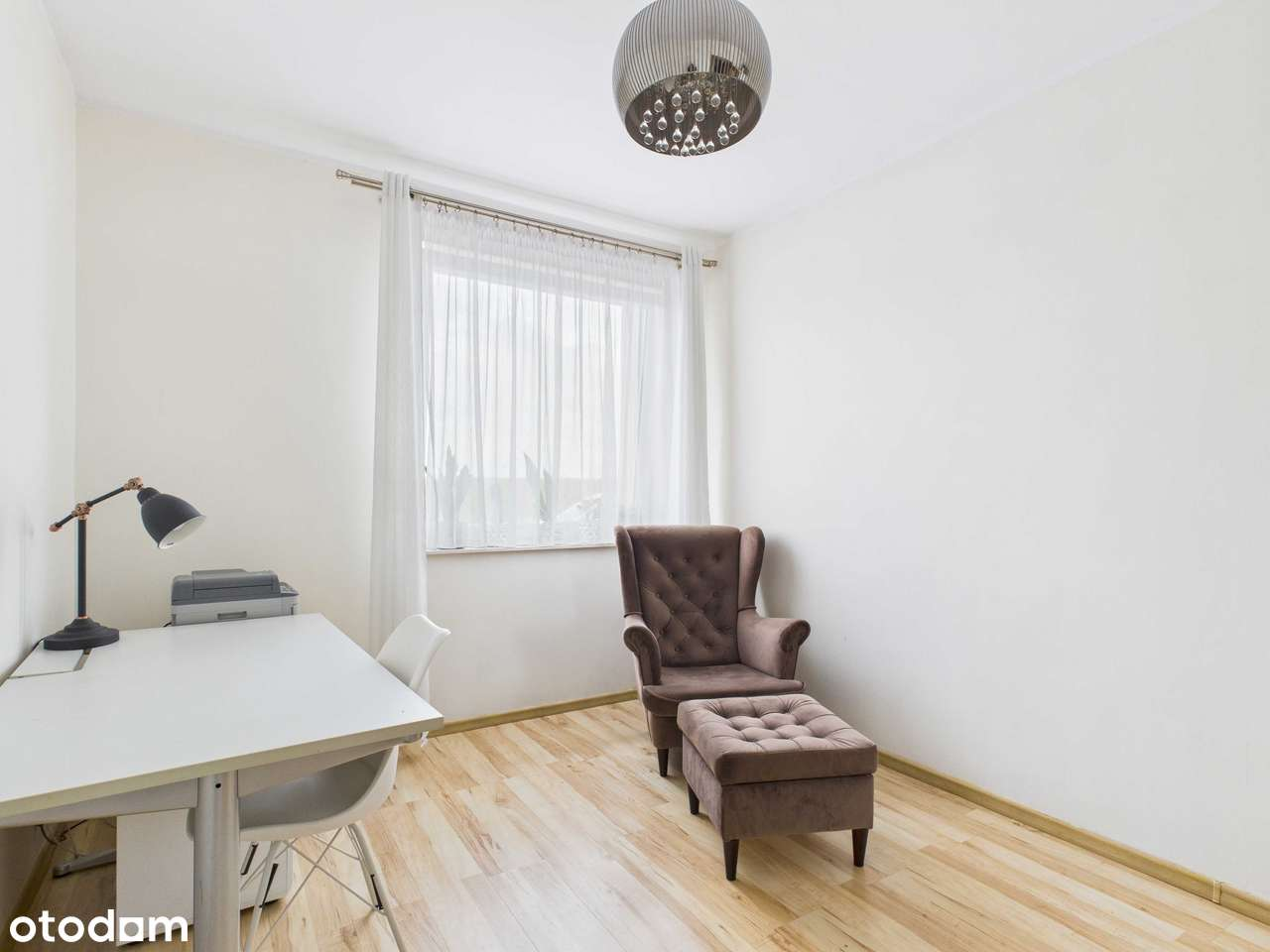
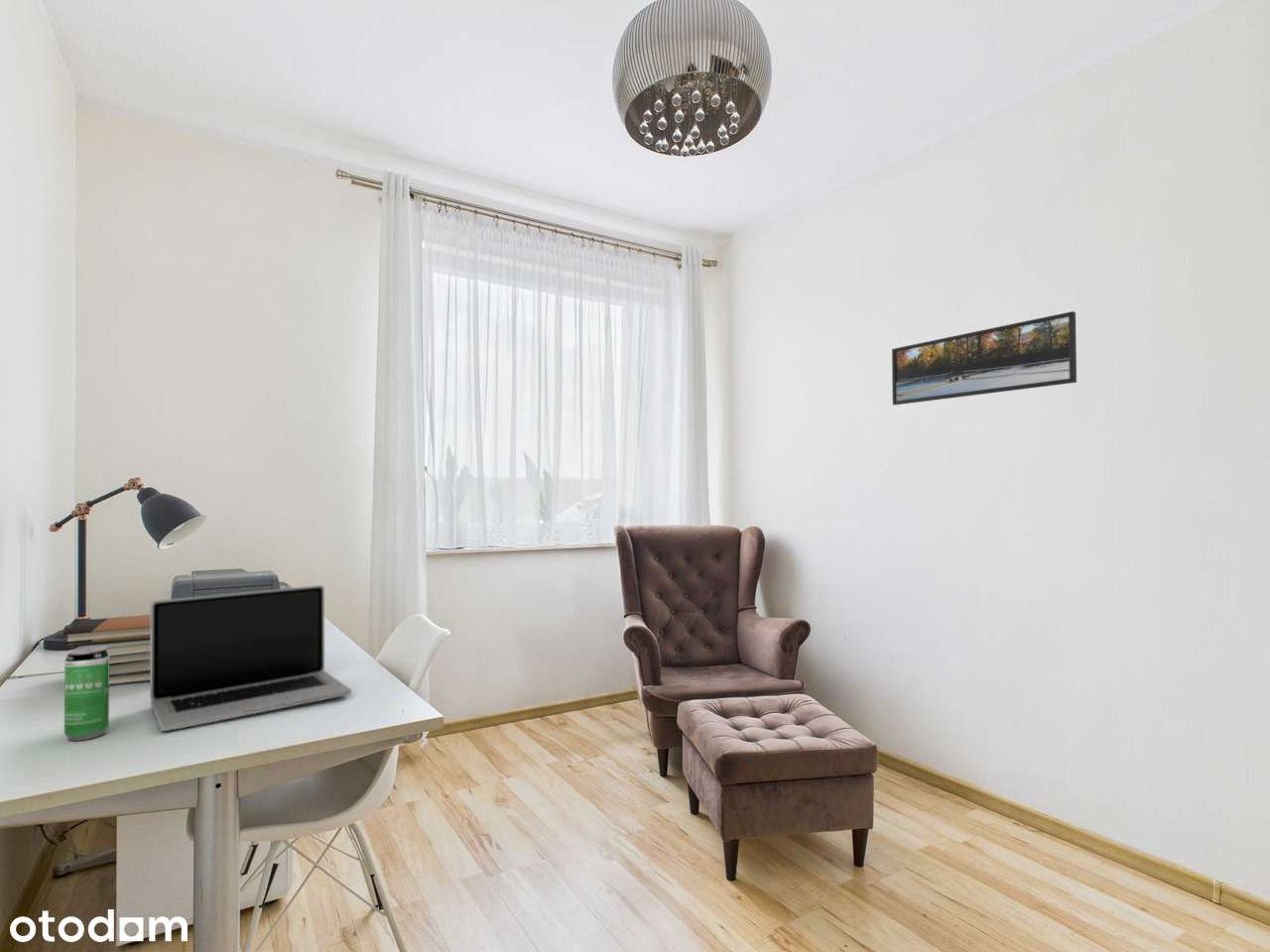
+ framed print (973, 363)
+ beverage can (86, 692)
+ laptop (253, 650)
+ book stack (142, 648)
